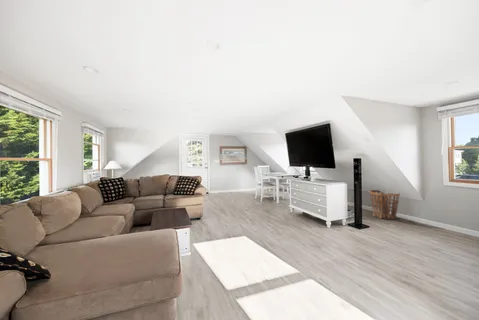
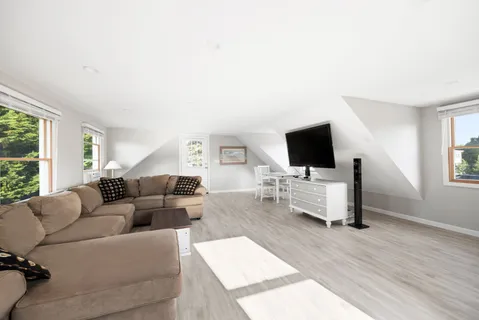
- basket (384, 204)
